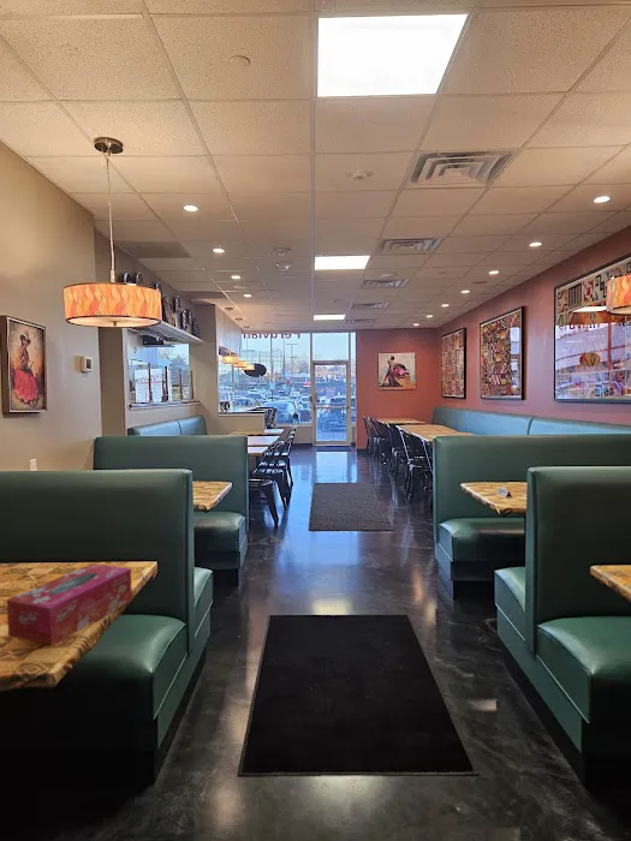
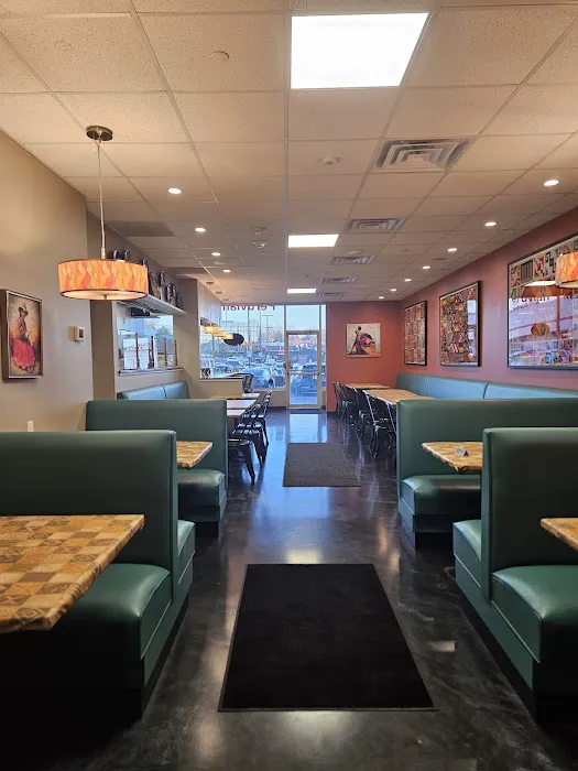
- tissue box (73, 600)
